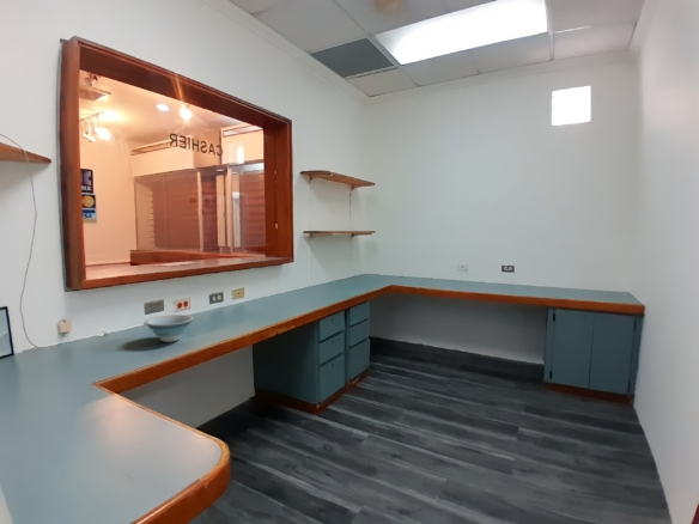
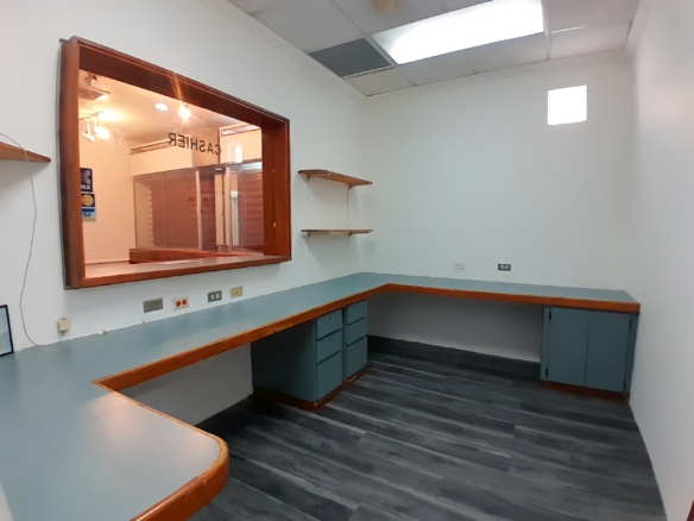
- bowl (170, 329)
